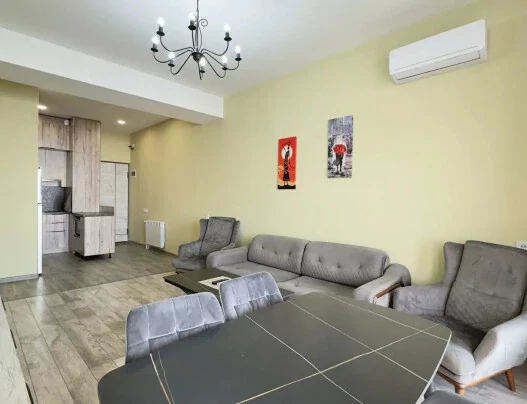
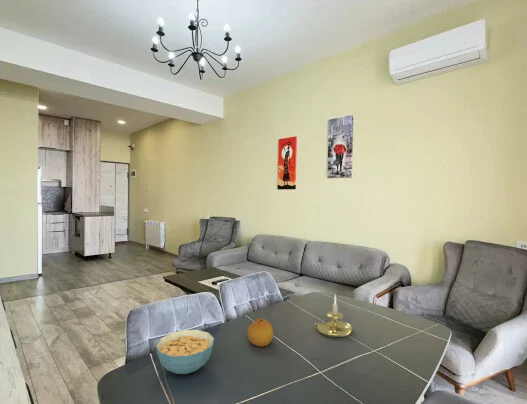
+ candle holder (332, 313)
+ cereal bowl (185, 355)
+ fruit (260, 331)
